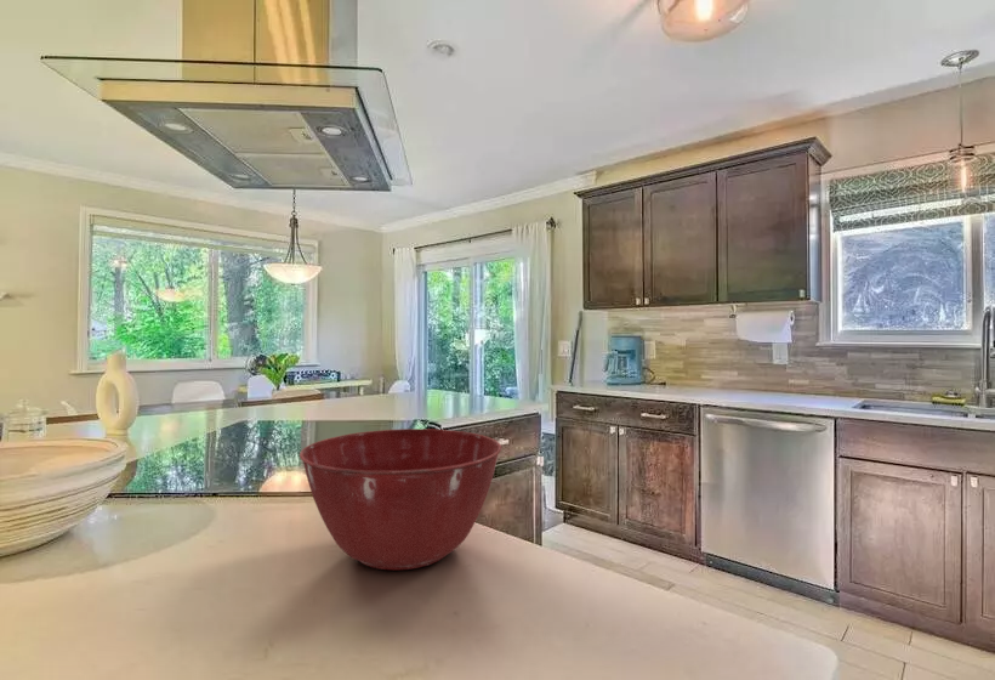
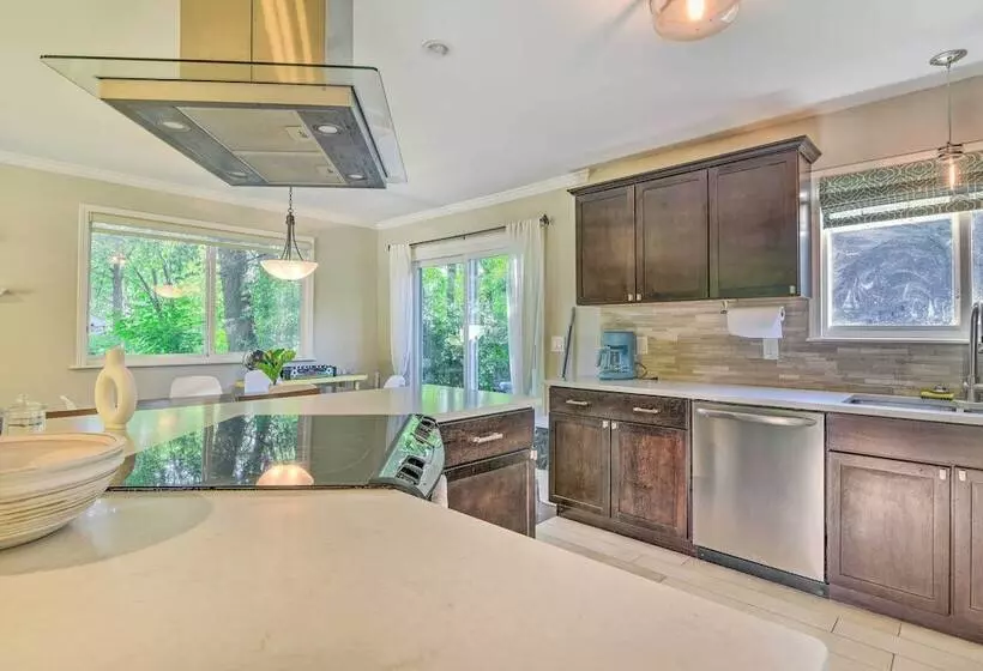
- mixing bowl (403, 497)
